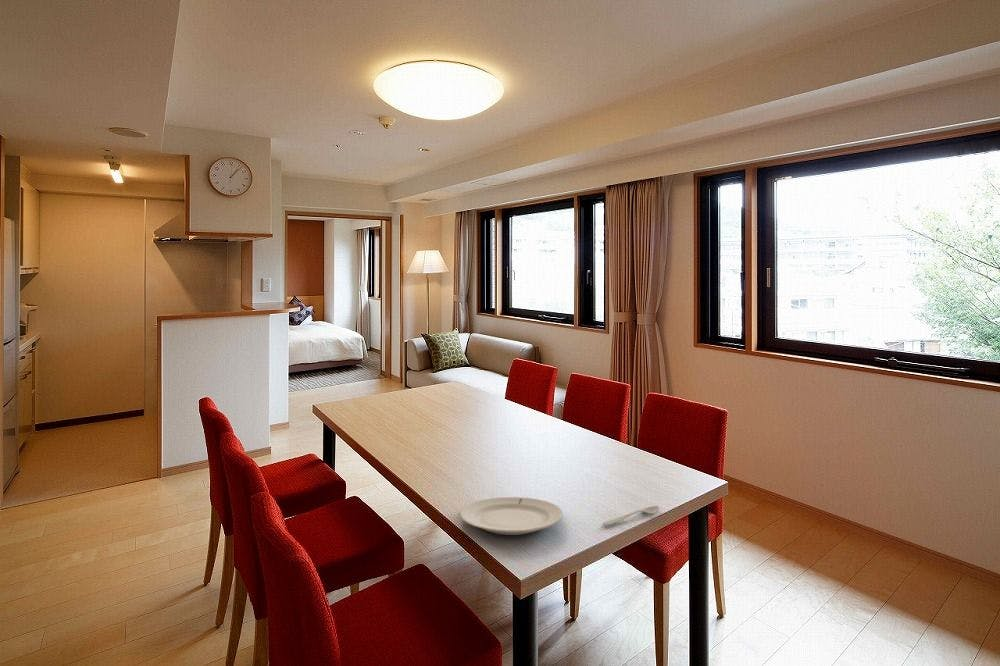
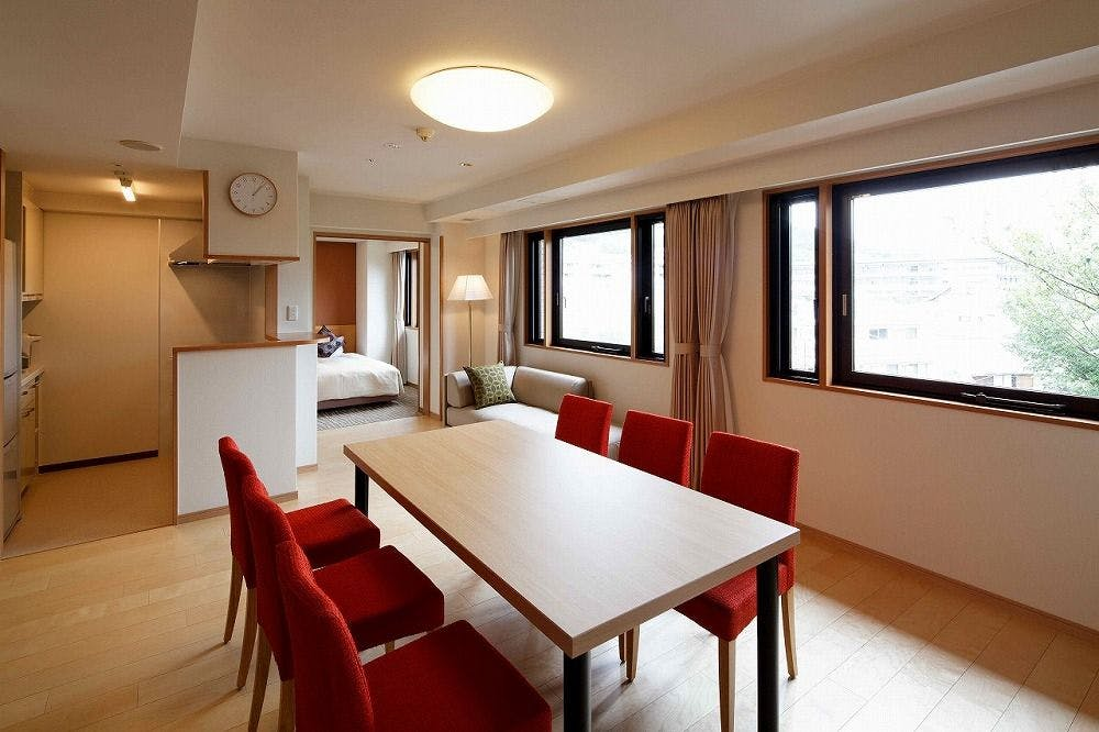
- chinaware (511, 516)
- spoon (631, 514)
